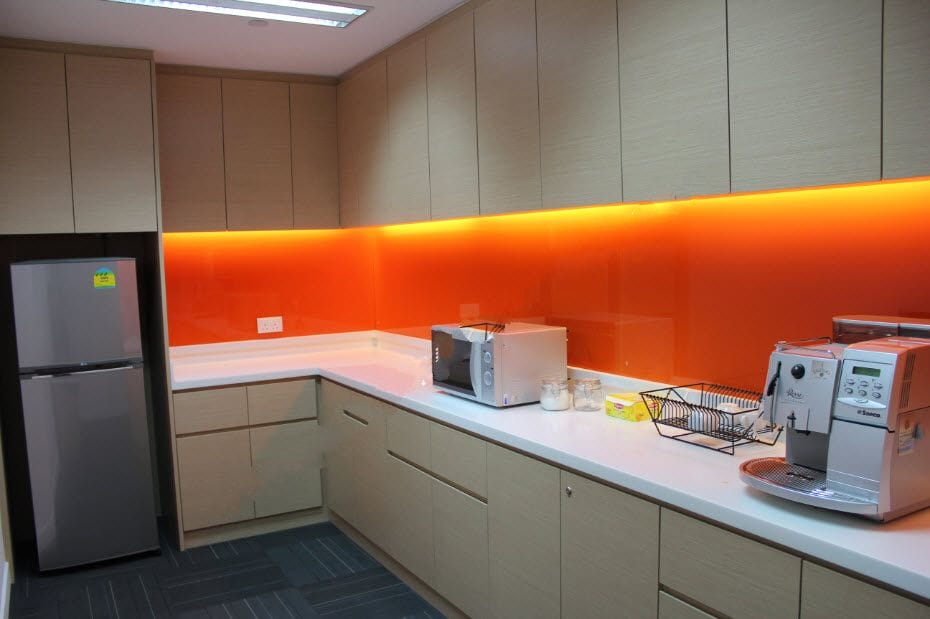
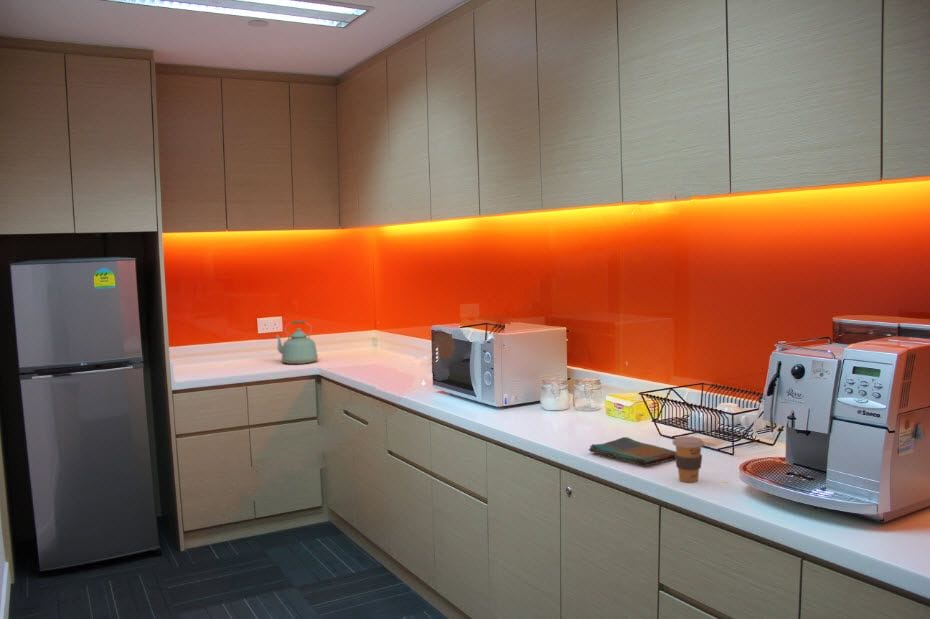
+ kettle (295, 341)
+ dish towel (635, 450)
+ coffee cup (688, 459)
